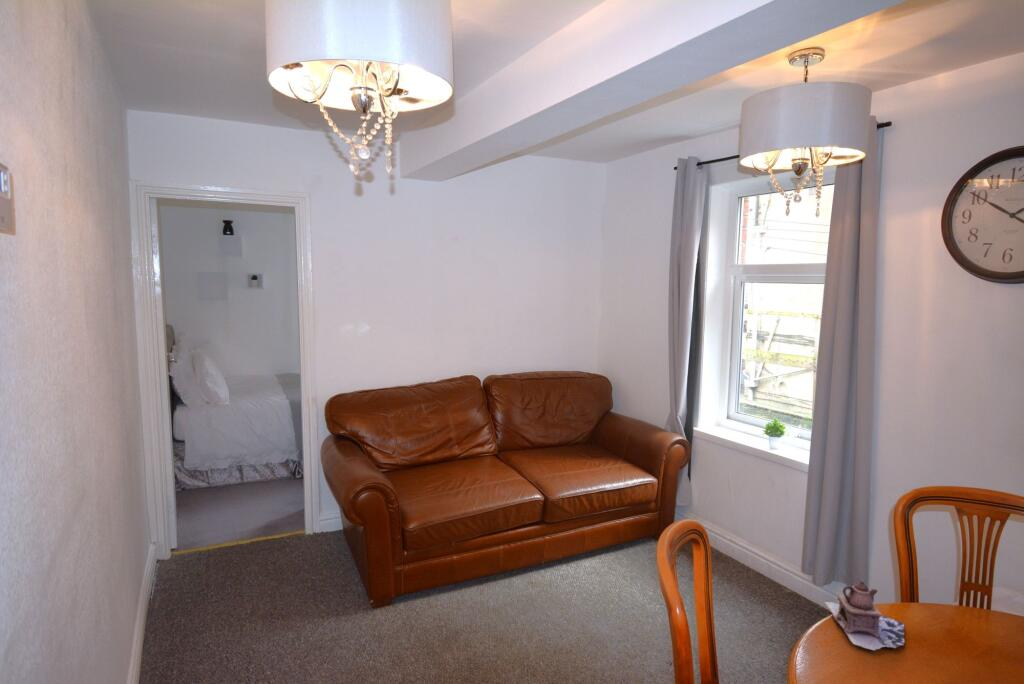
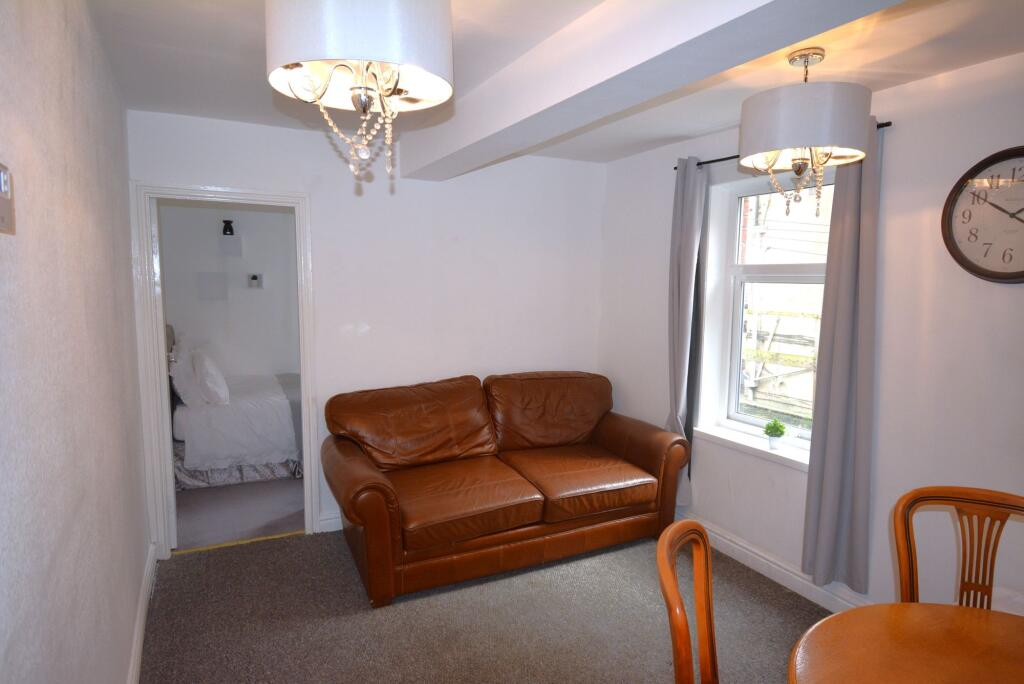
- teapot (863, 606)
